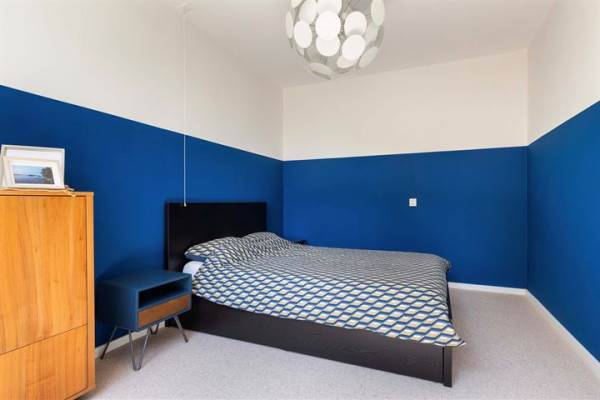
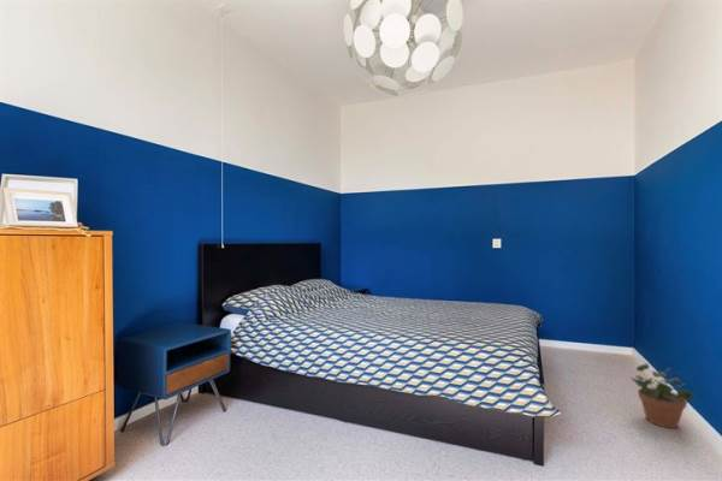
+ potted plant (664, 397)
